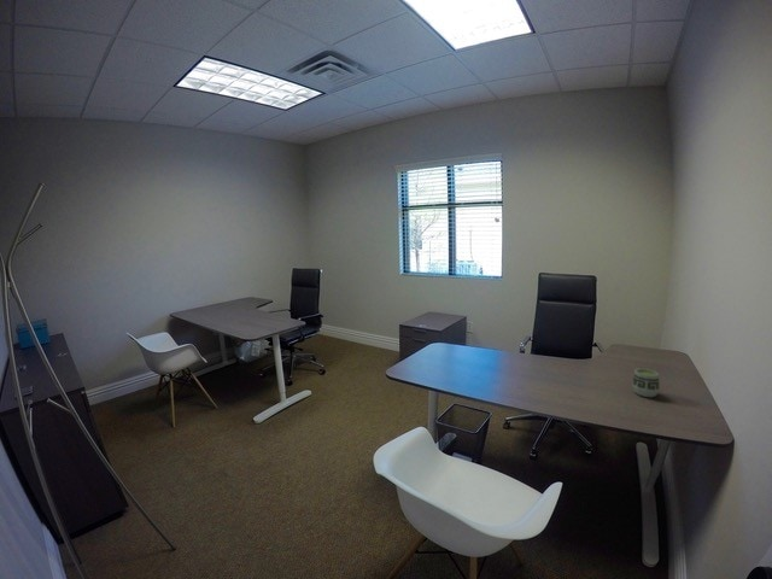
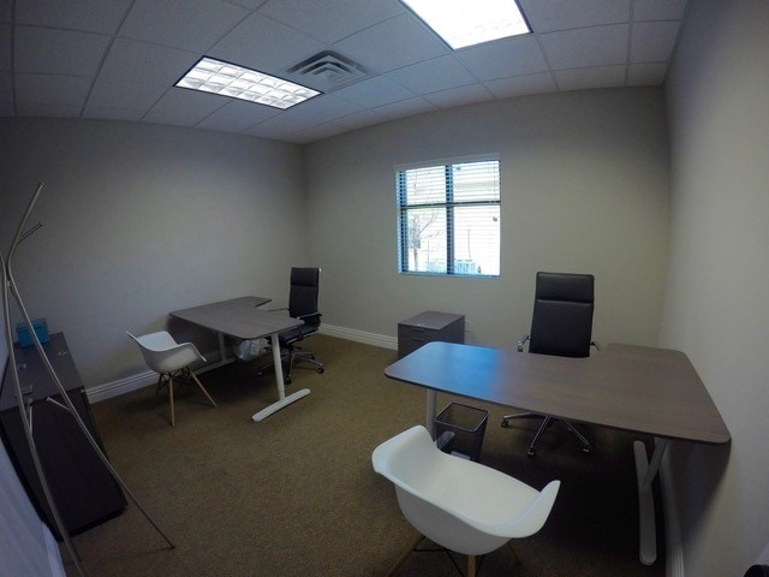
- cup (645, 382)
